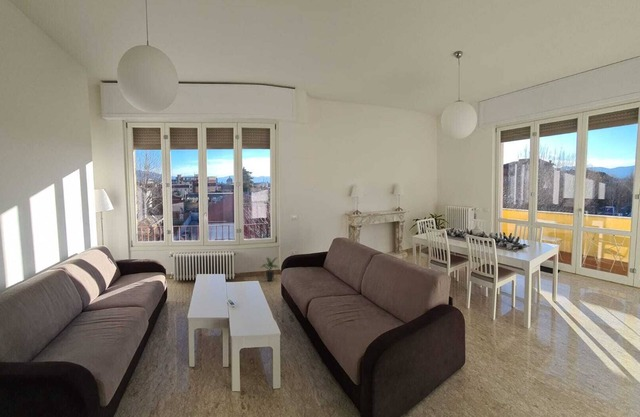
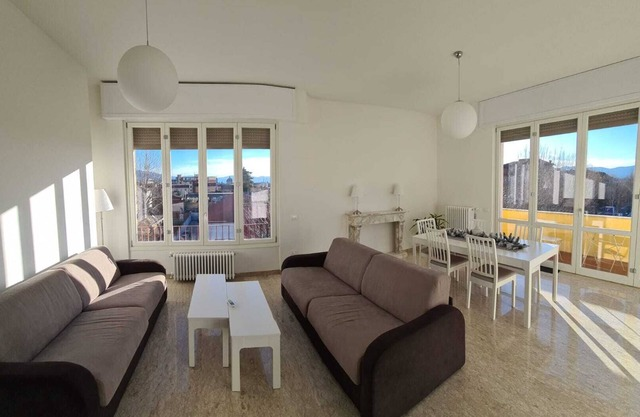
- potted plant (269, 268)
